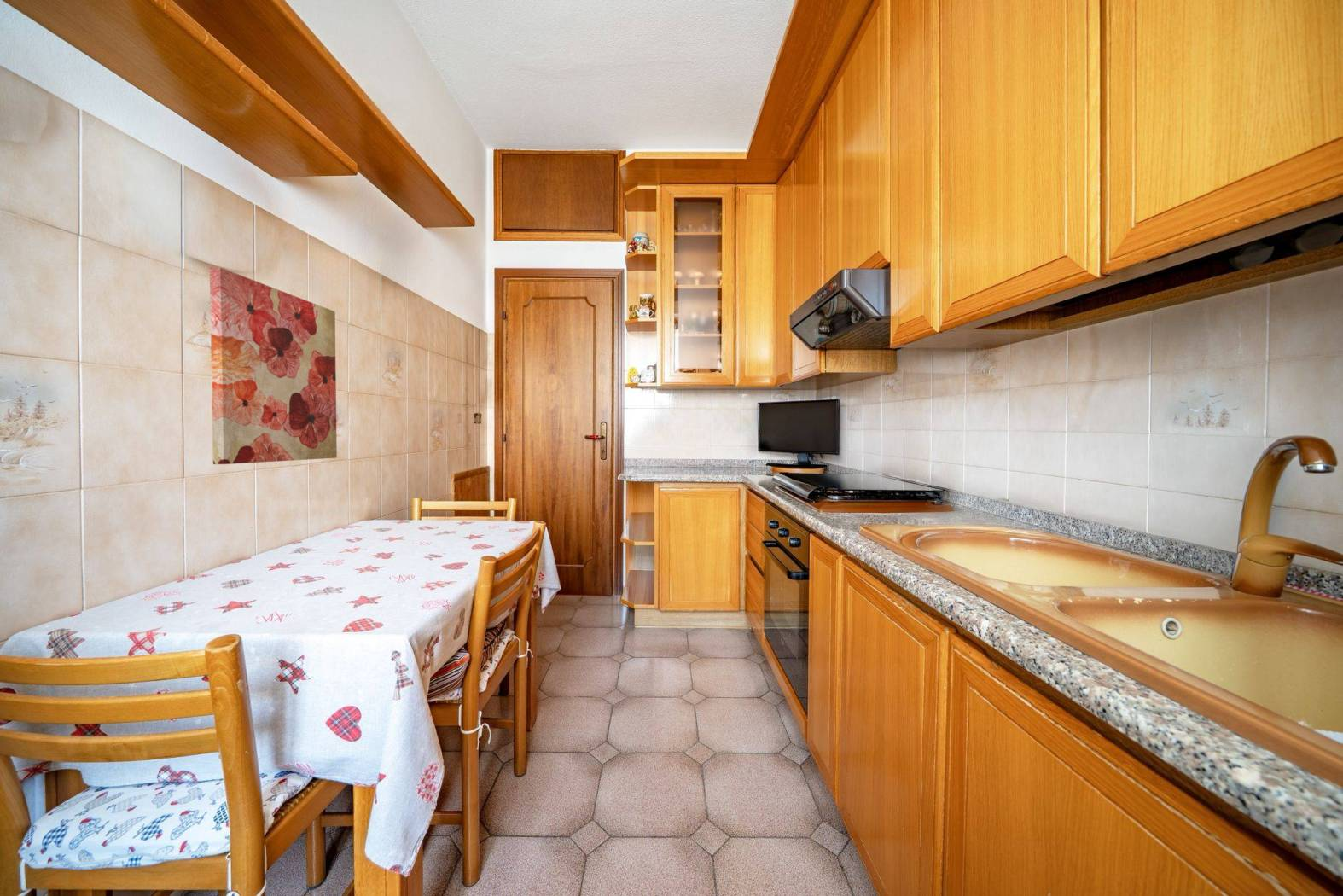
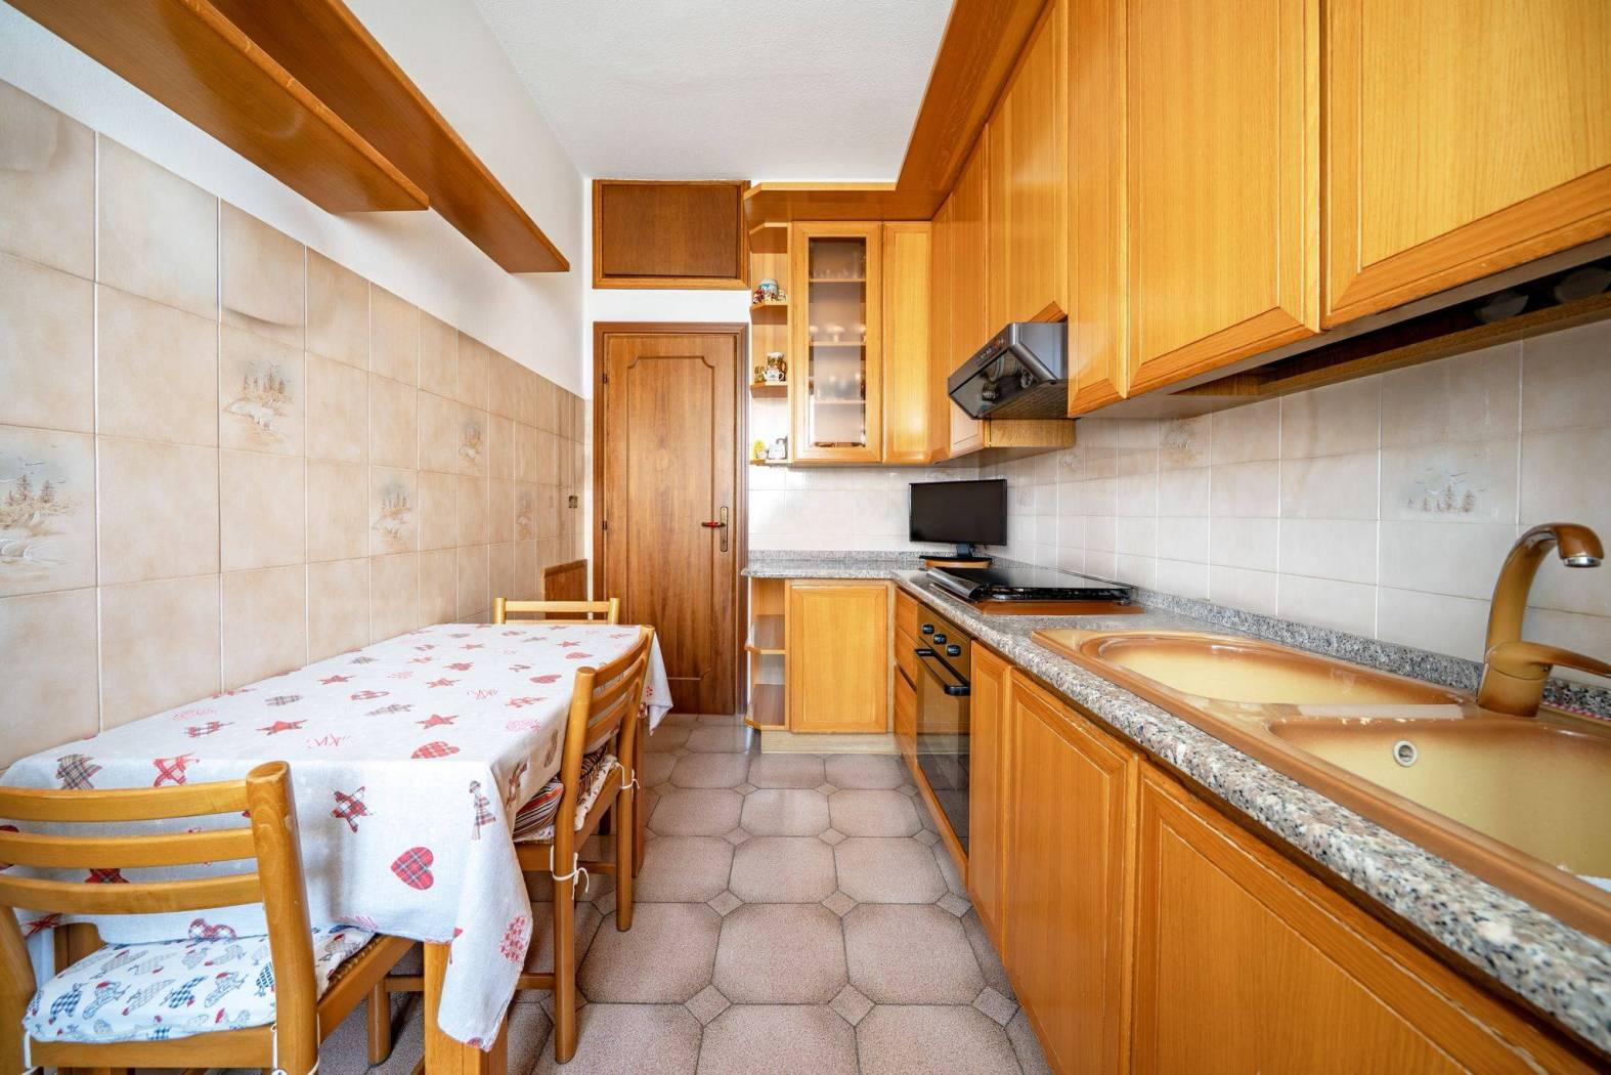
- wall art (282, 376)
